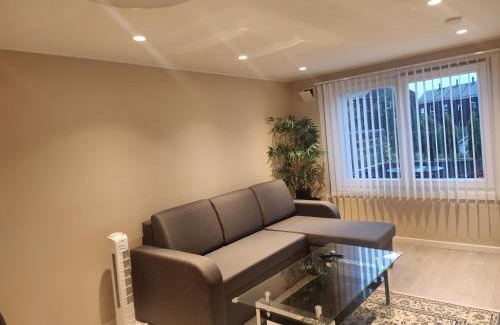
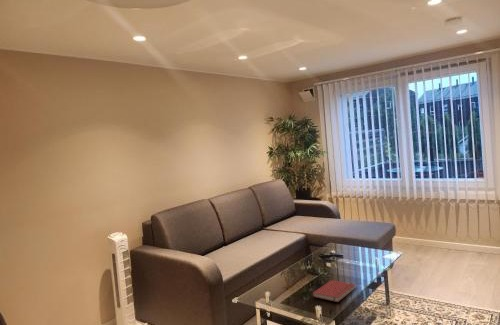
+ book (334, 290)
